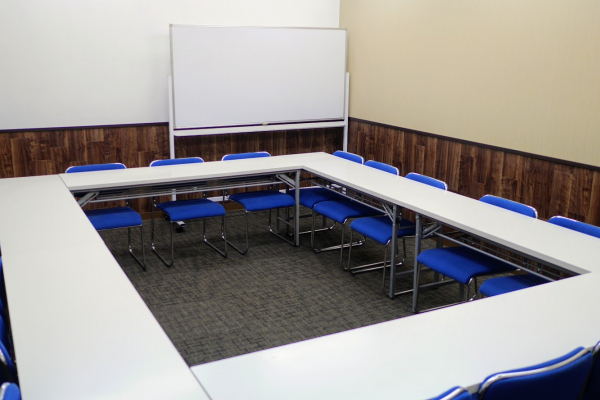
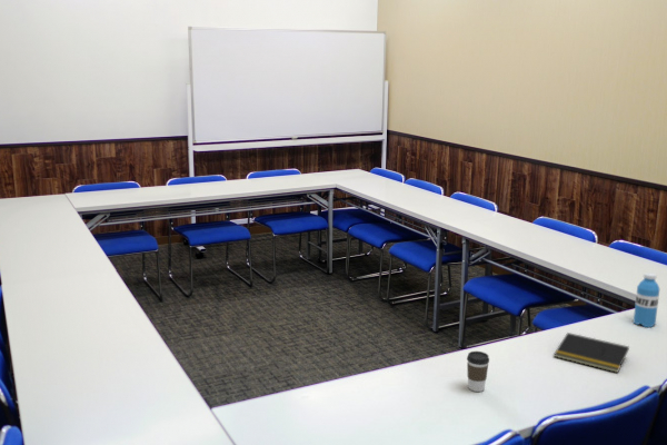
+ coffee cup (477, 372)
+ water bottle (647, 298)
+ notepad (591, 352)
